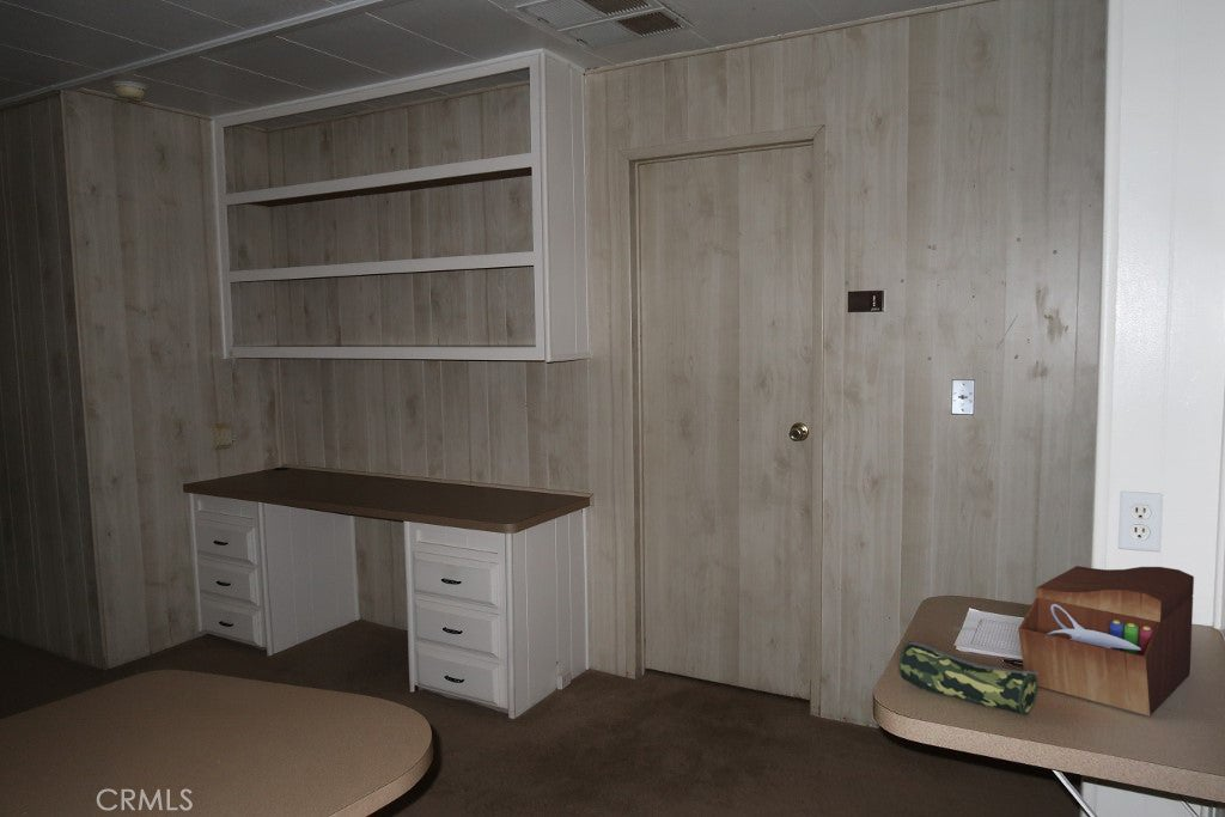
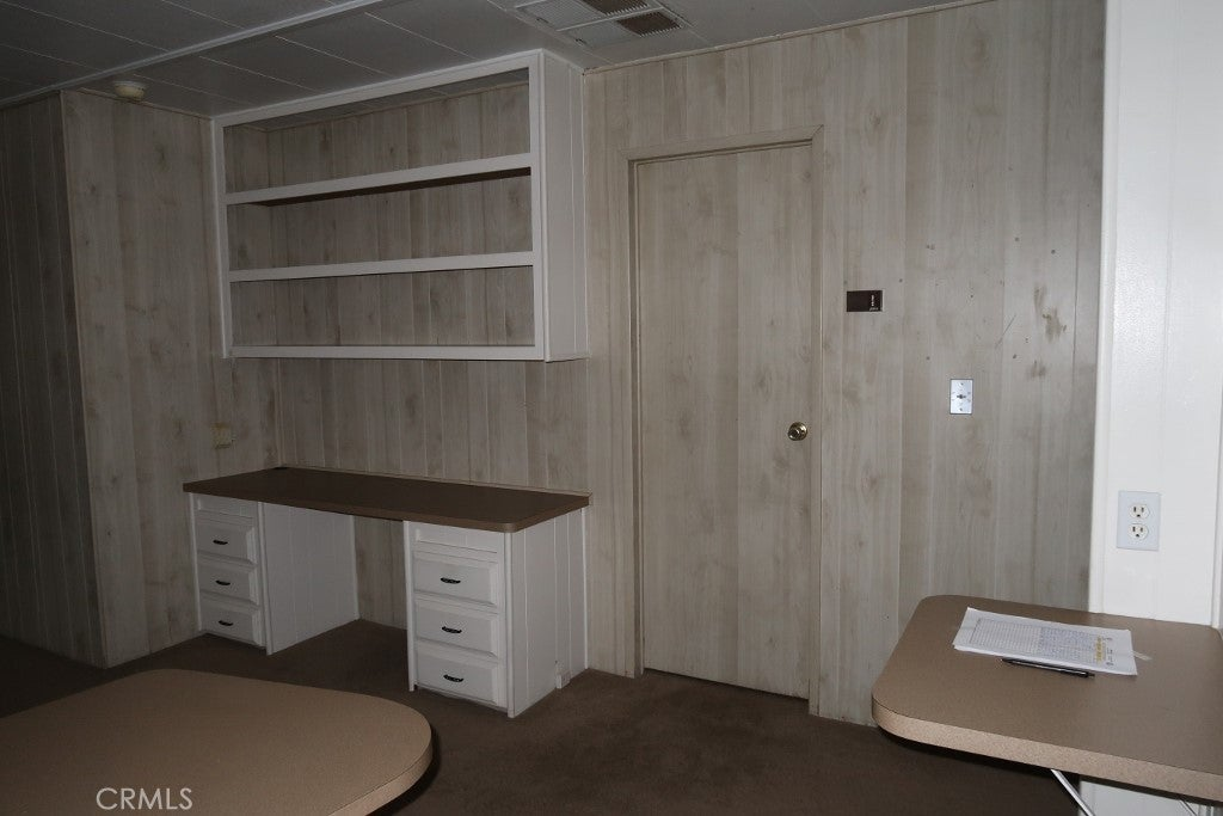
- sewing box (1102, 628)
- pencil case (968, 678)
